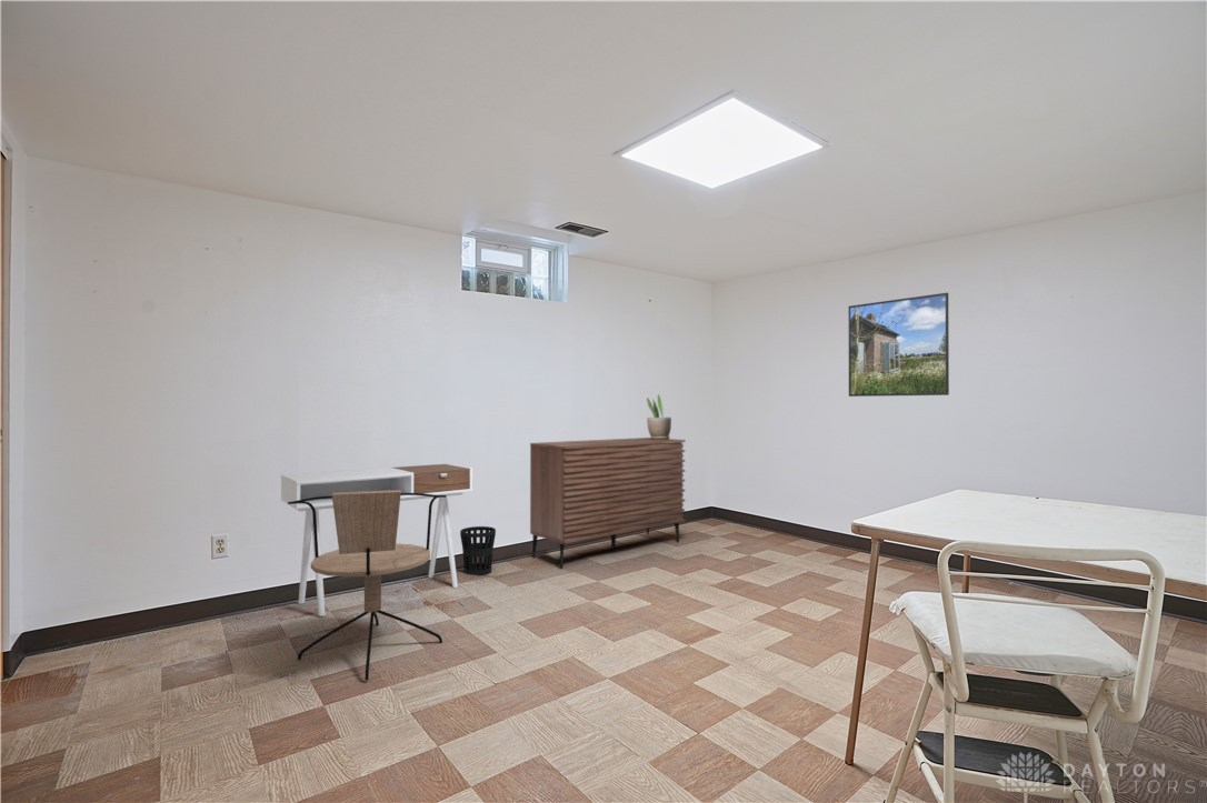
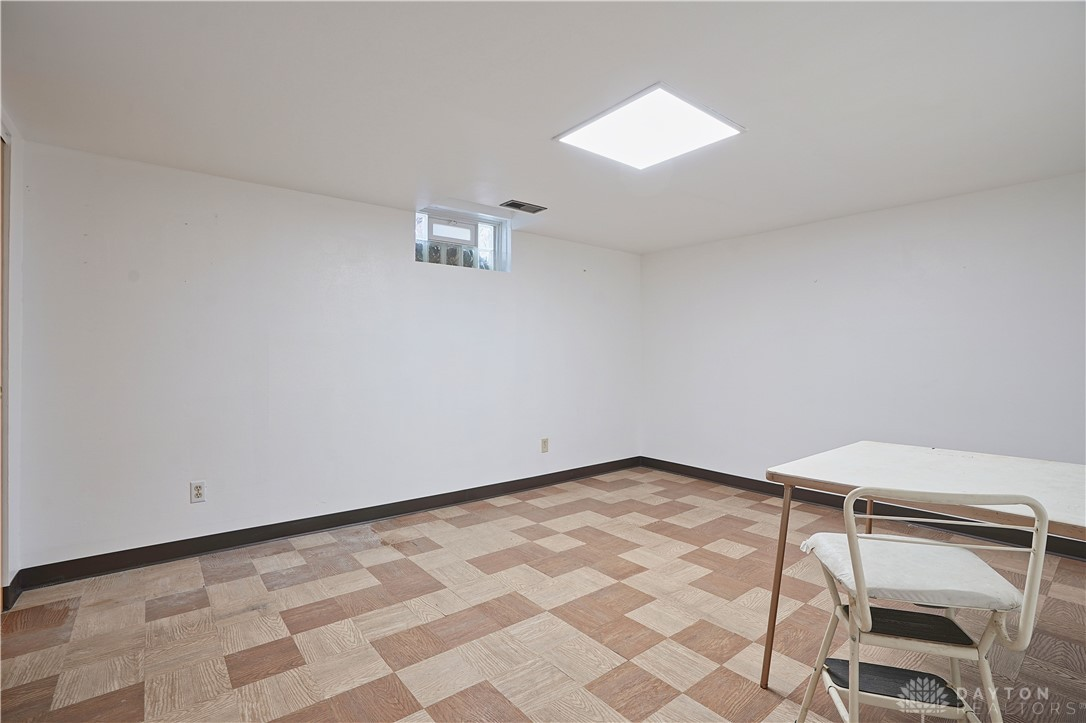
- sideboard (611, 495)
- wastebasket (478, 550)
- office chair (371, 566)
- potted plant (658, 415)
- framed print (895, 348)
- desk (400, 500)
